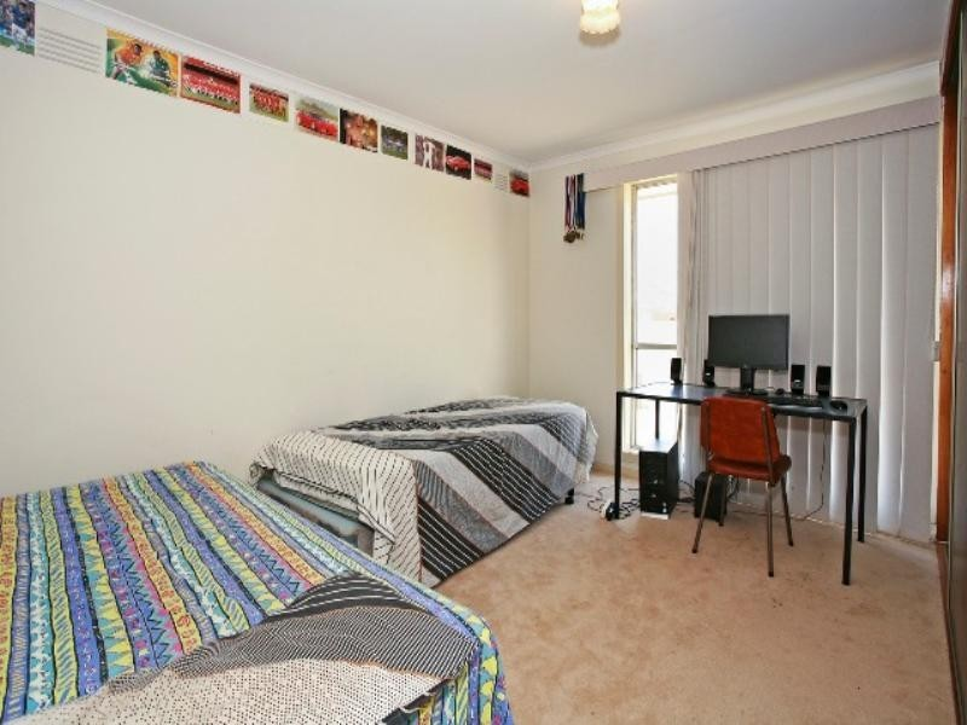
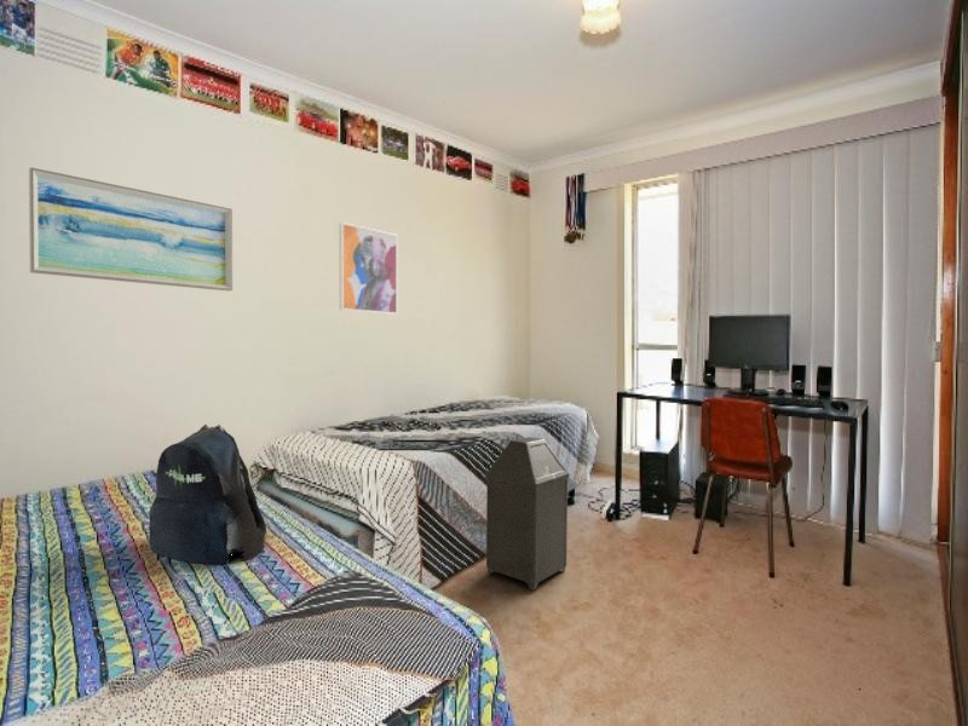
+ backpack (208, 486)
+ wall art (369, 270)
+ trash can (526, 506)
+ wall art (143, 237)
